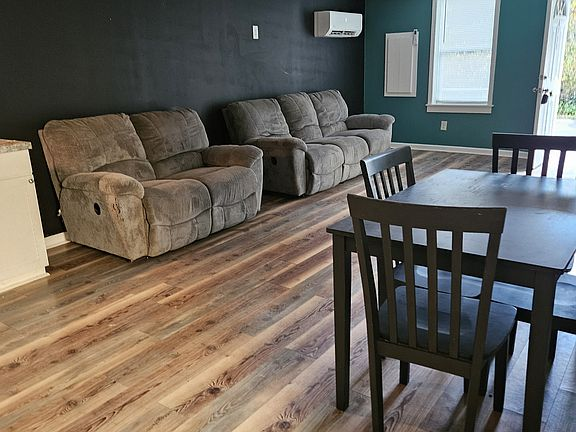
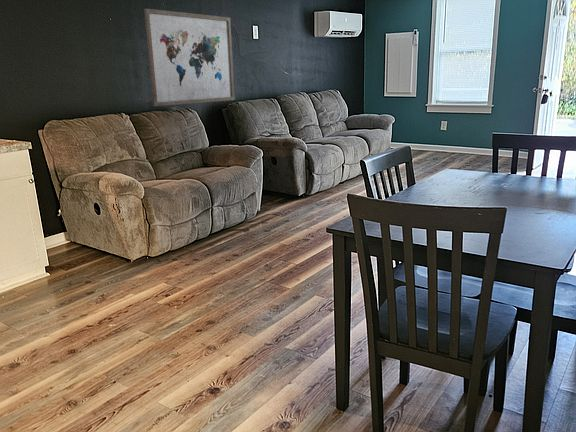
+ wall art (194, 59)
